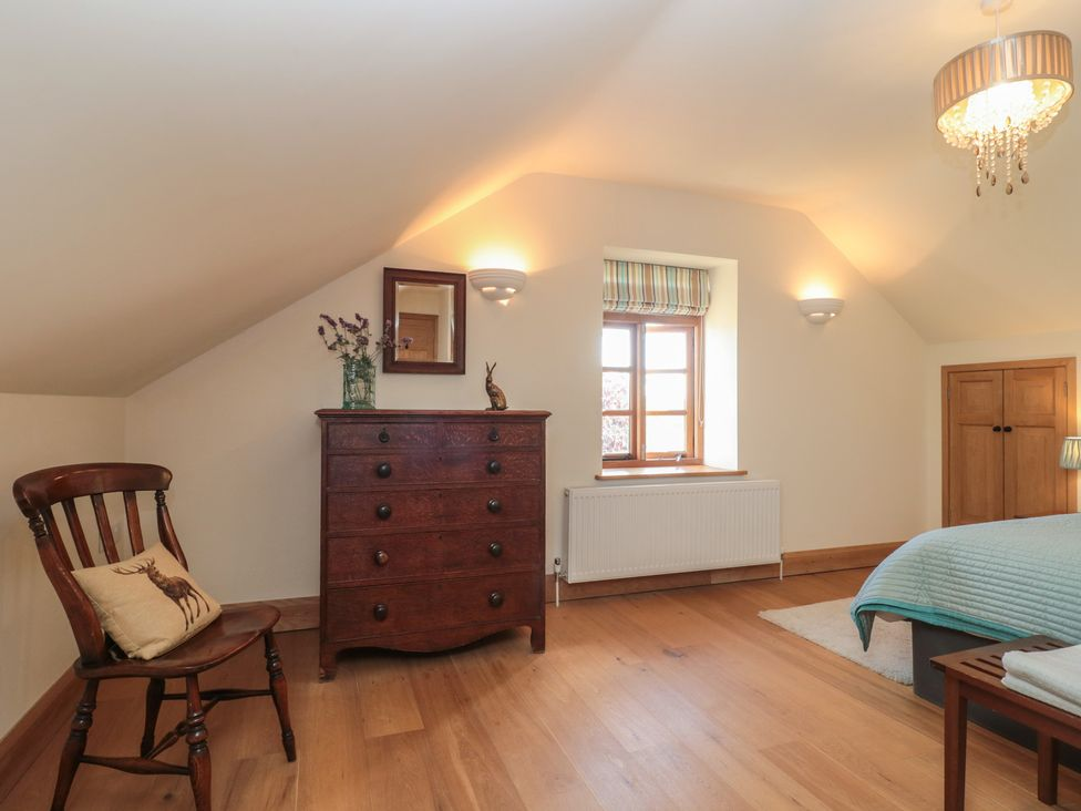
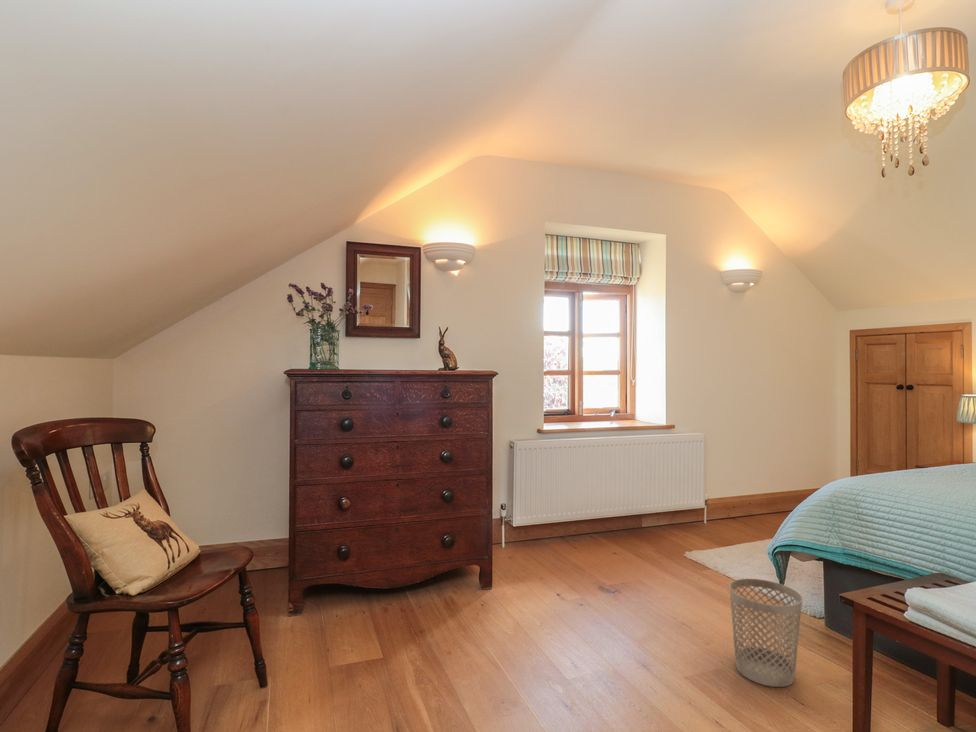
+ wastebasket (763, 631)
